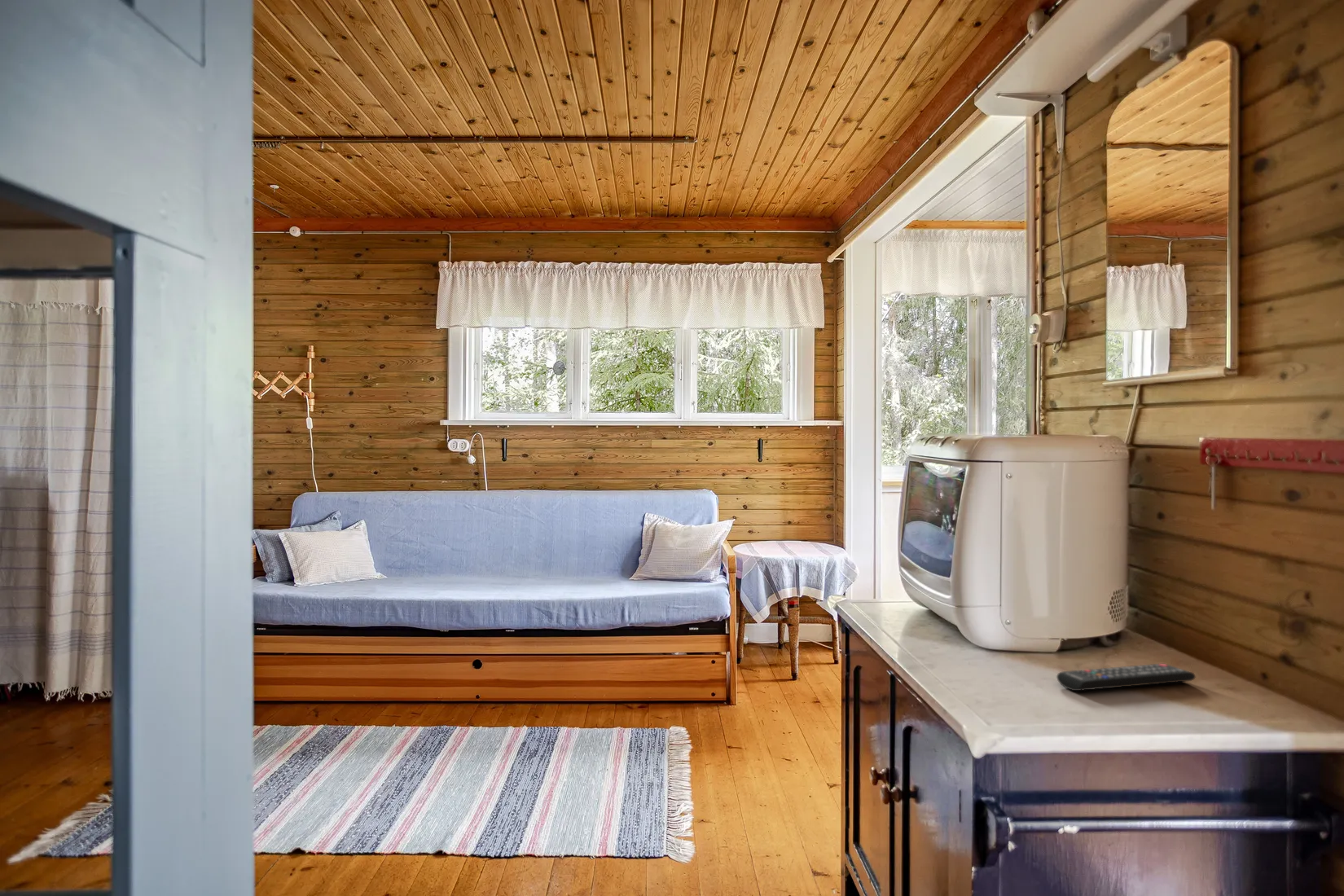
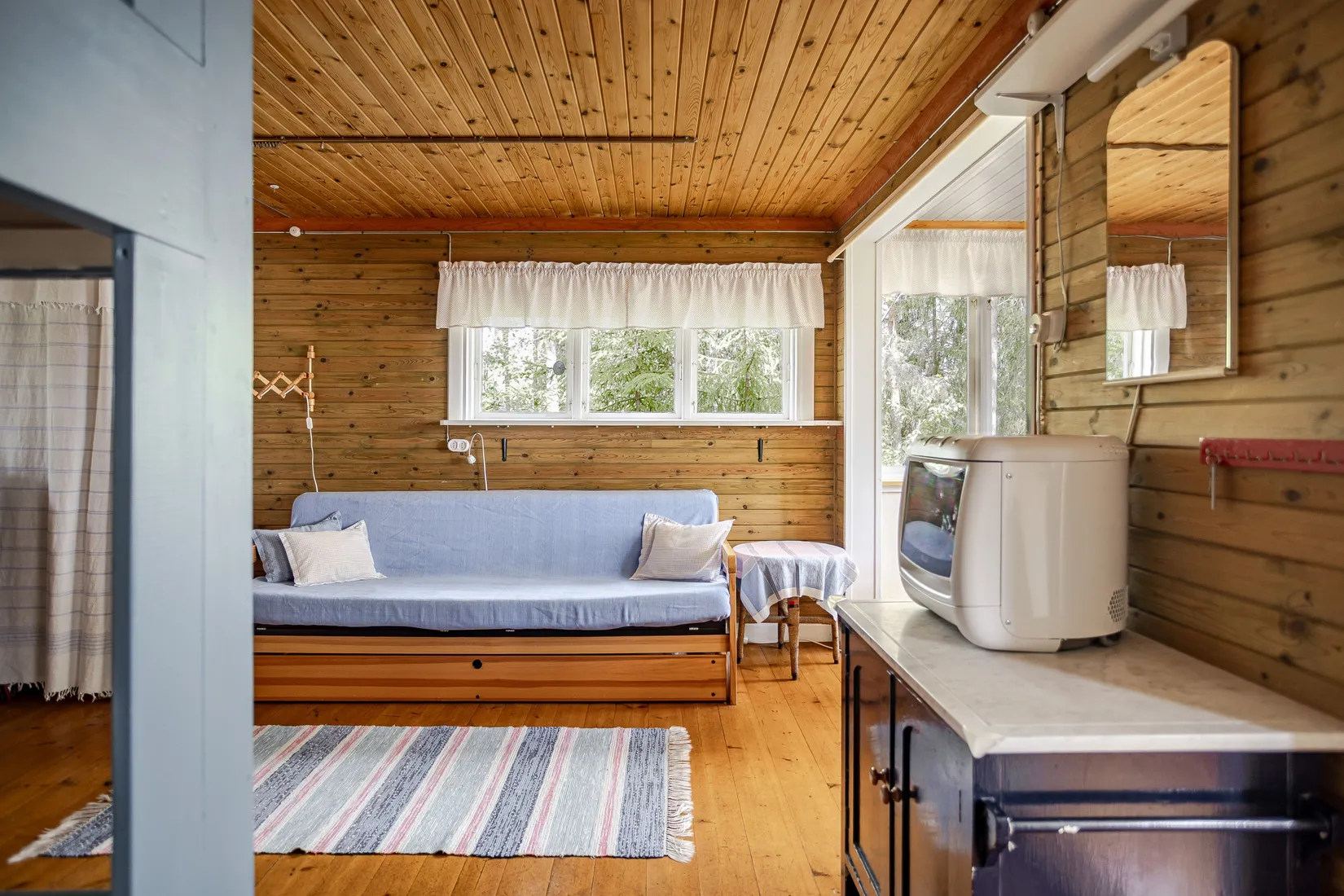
- remote control (1126, 677)
